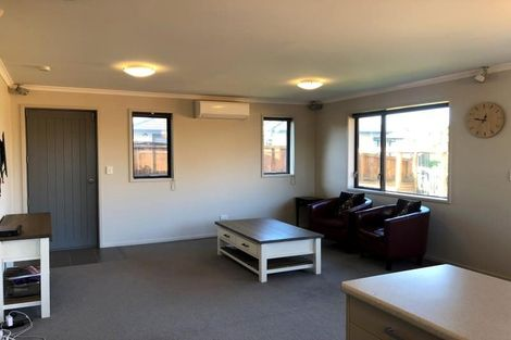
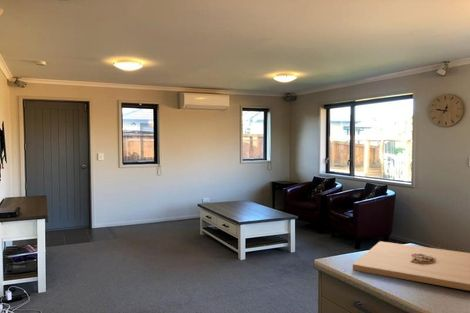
+ platter (422, 260)
